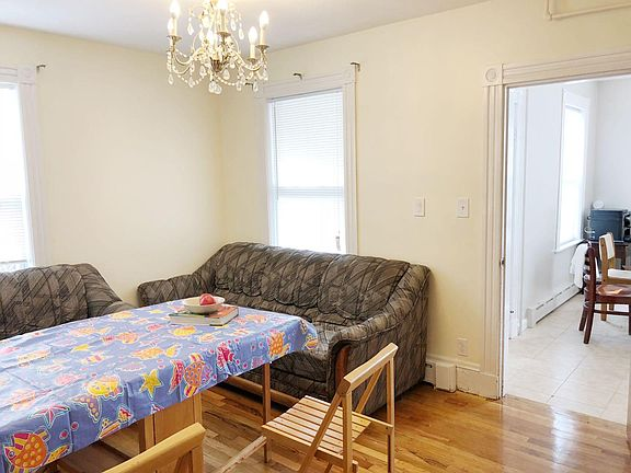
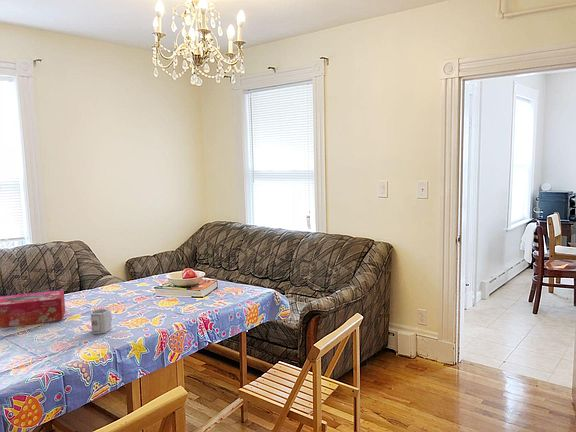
+ tissue box (27, 308)
+ cup (101, 320)
